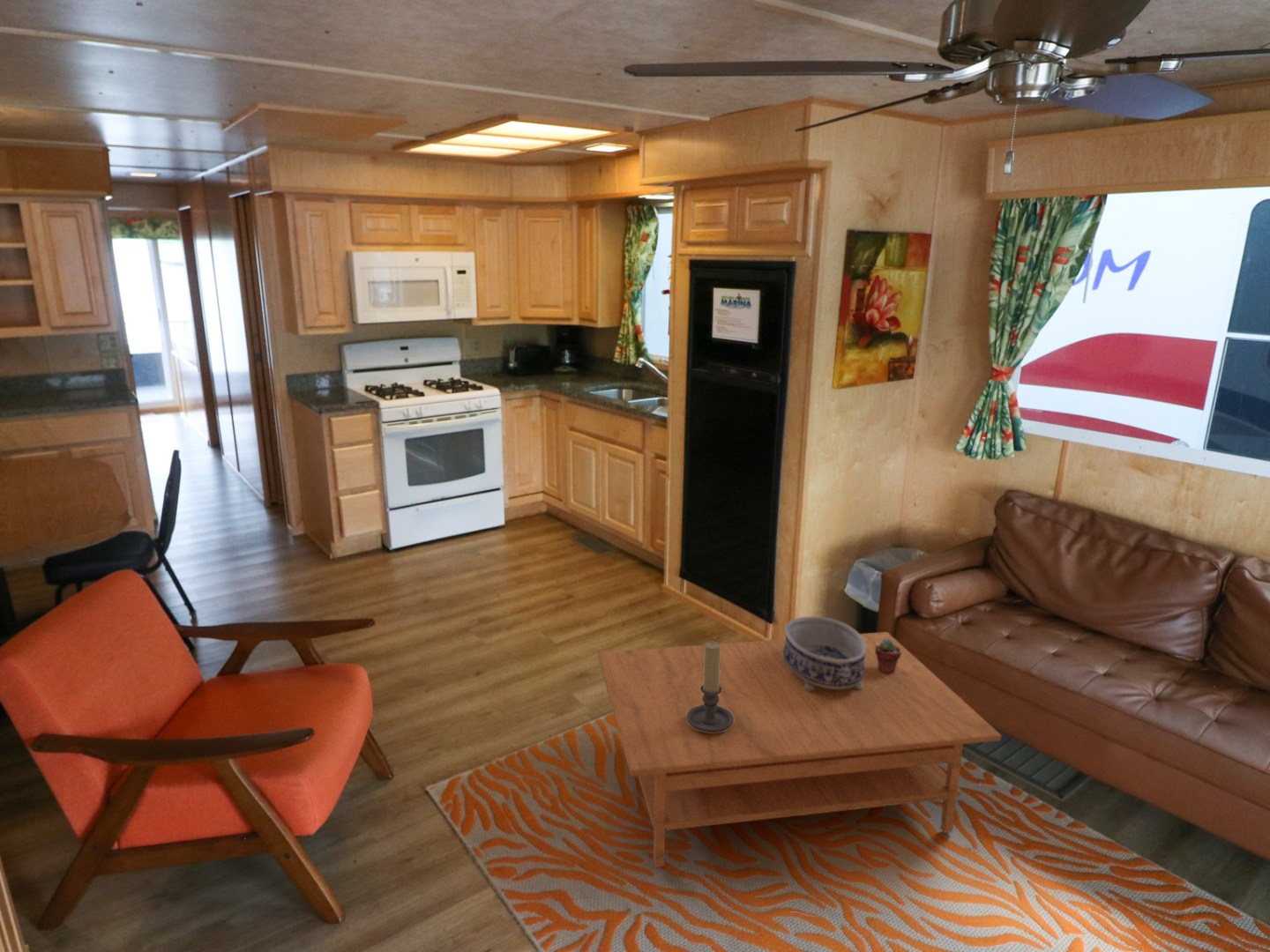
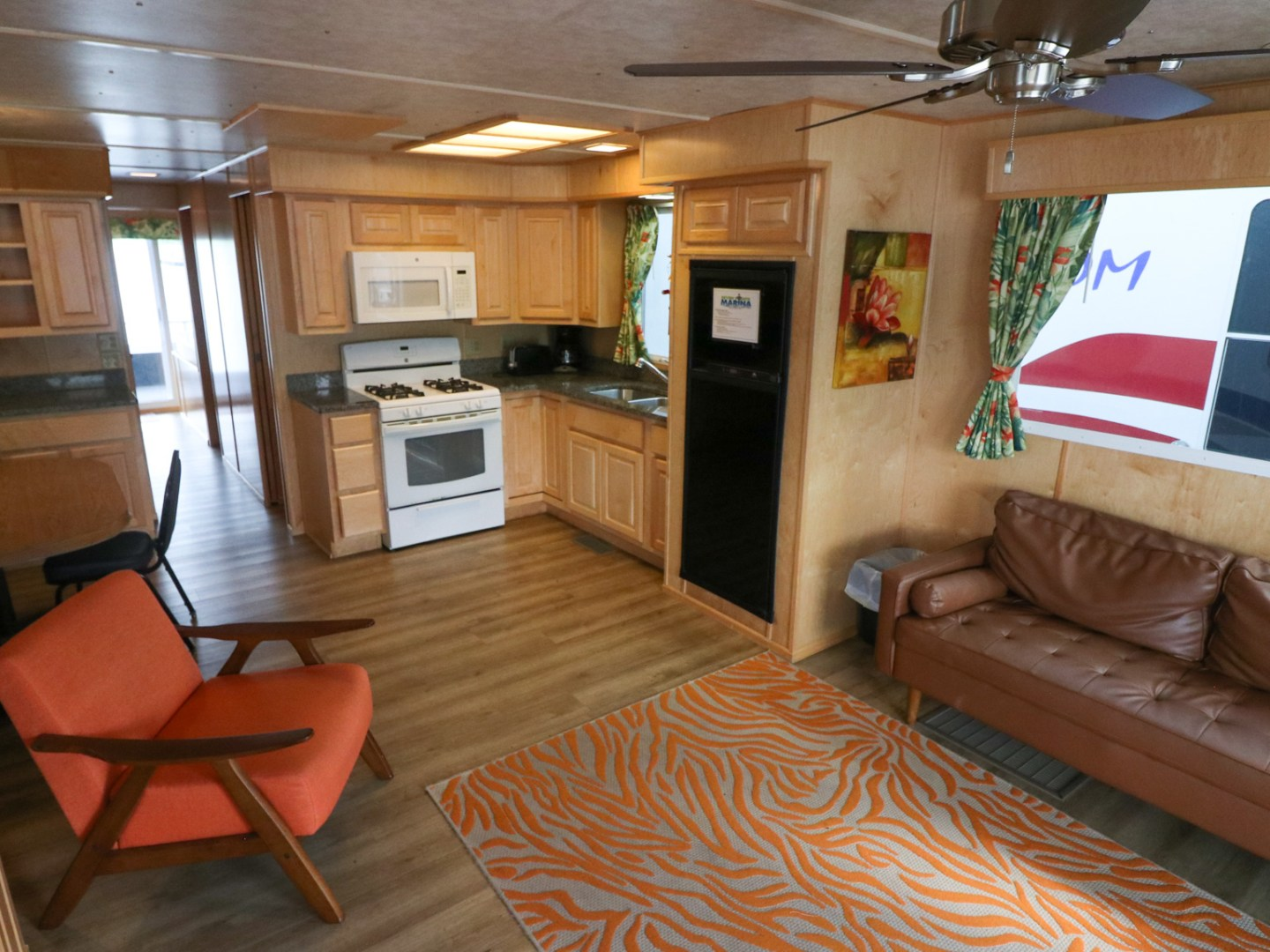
- candle holder (711, 681)
- decorative bowl (823, 654)
- potted succulent (887, 654)
- coffee table (777, 739)
